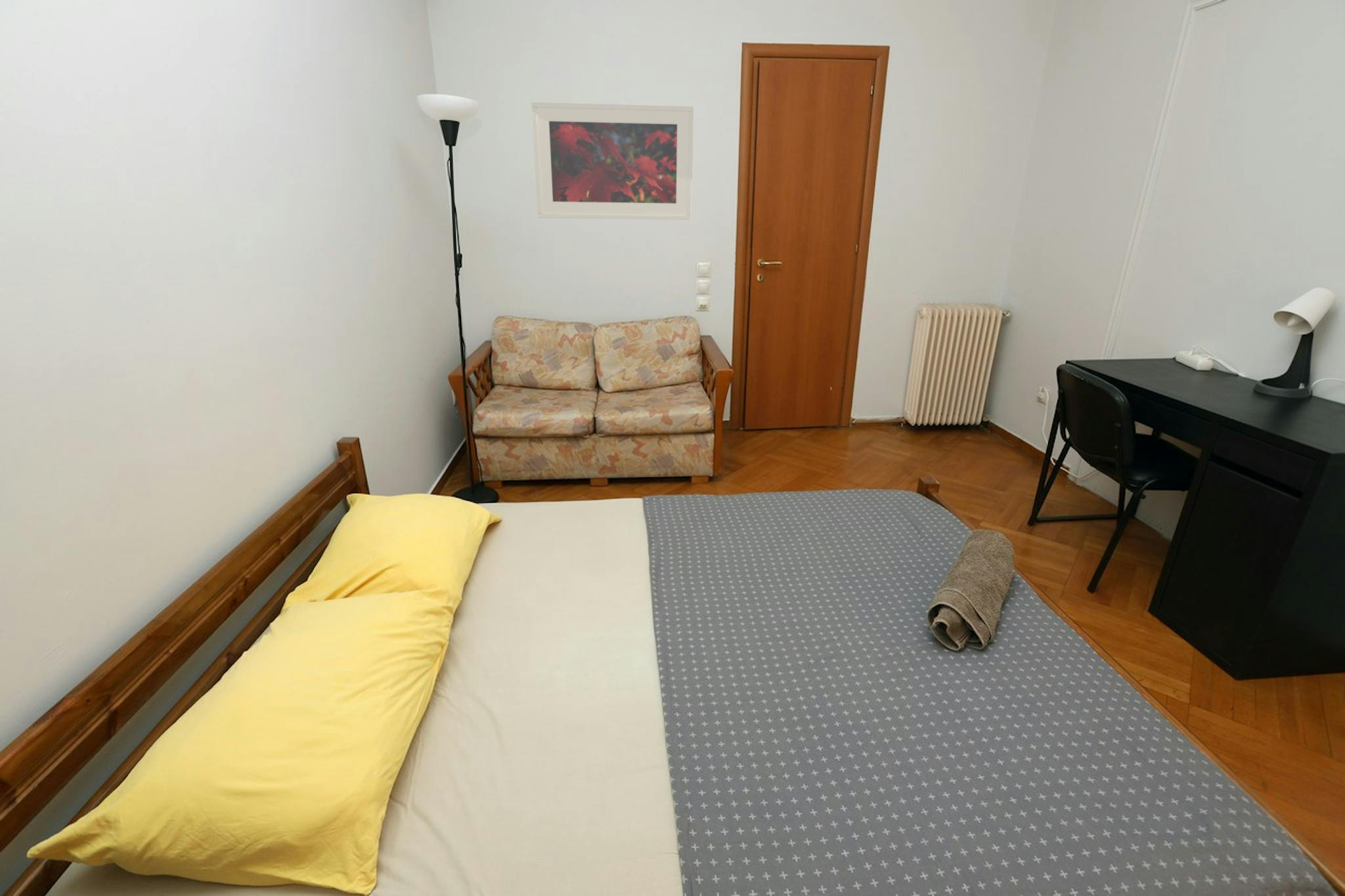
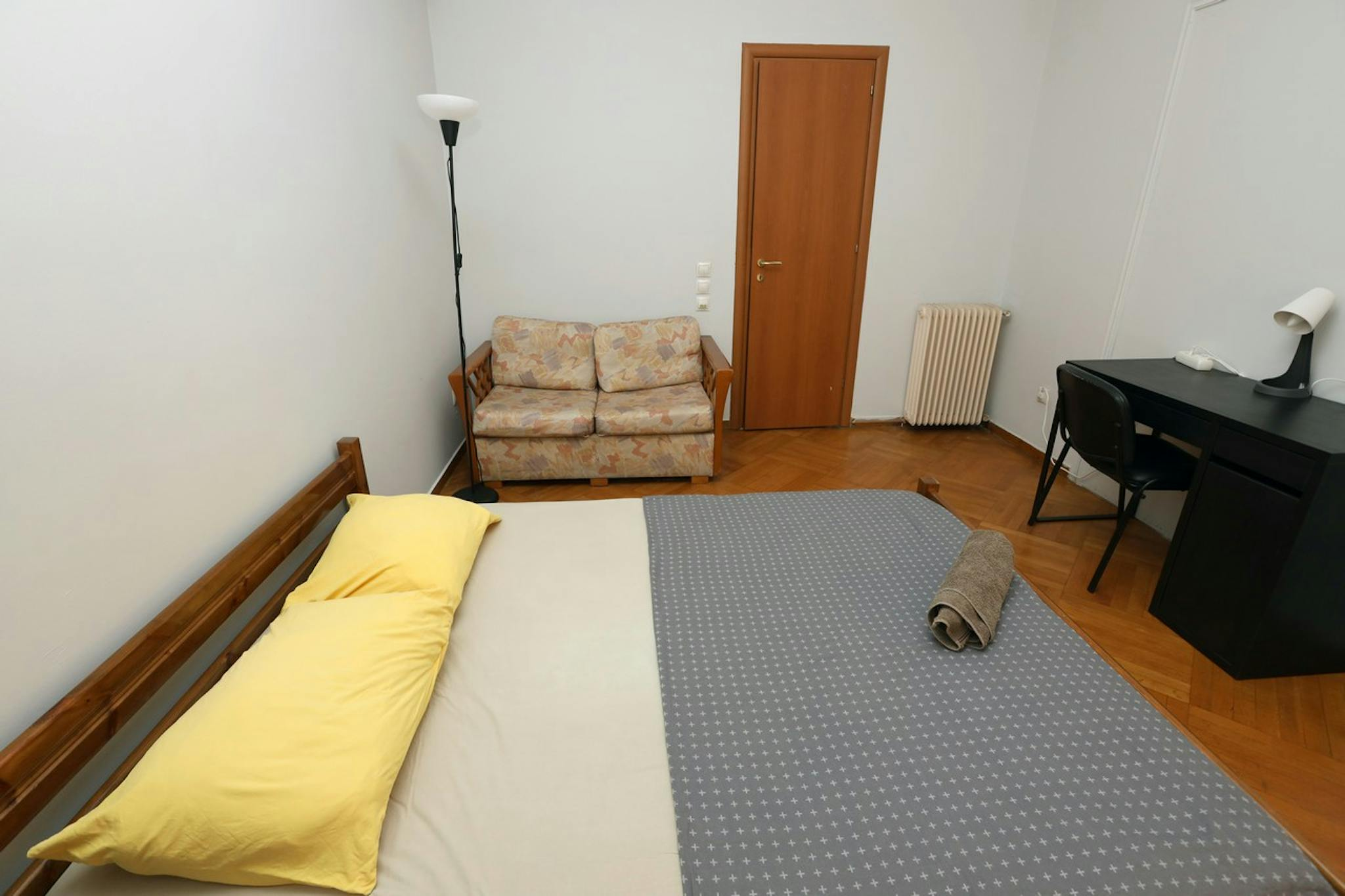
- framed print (614, 163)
